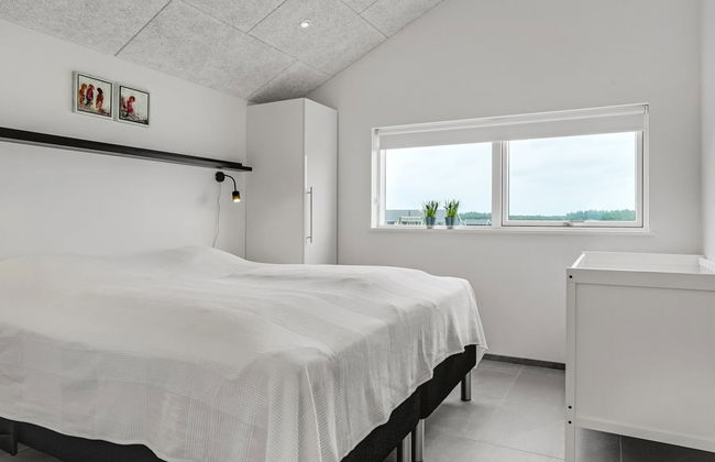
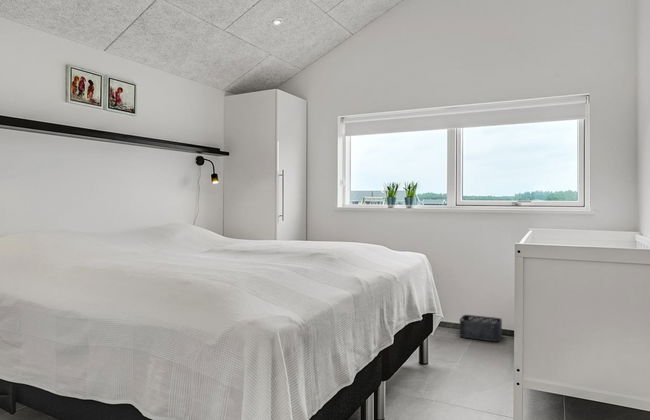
+ storage bin (480, 327)
